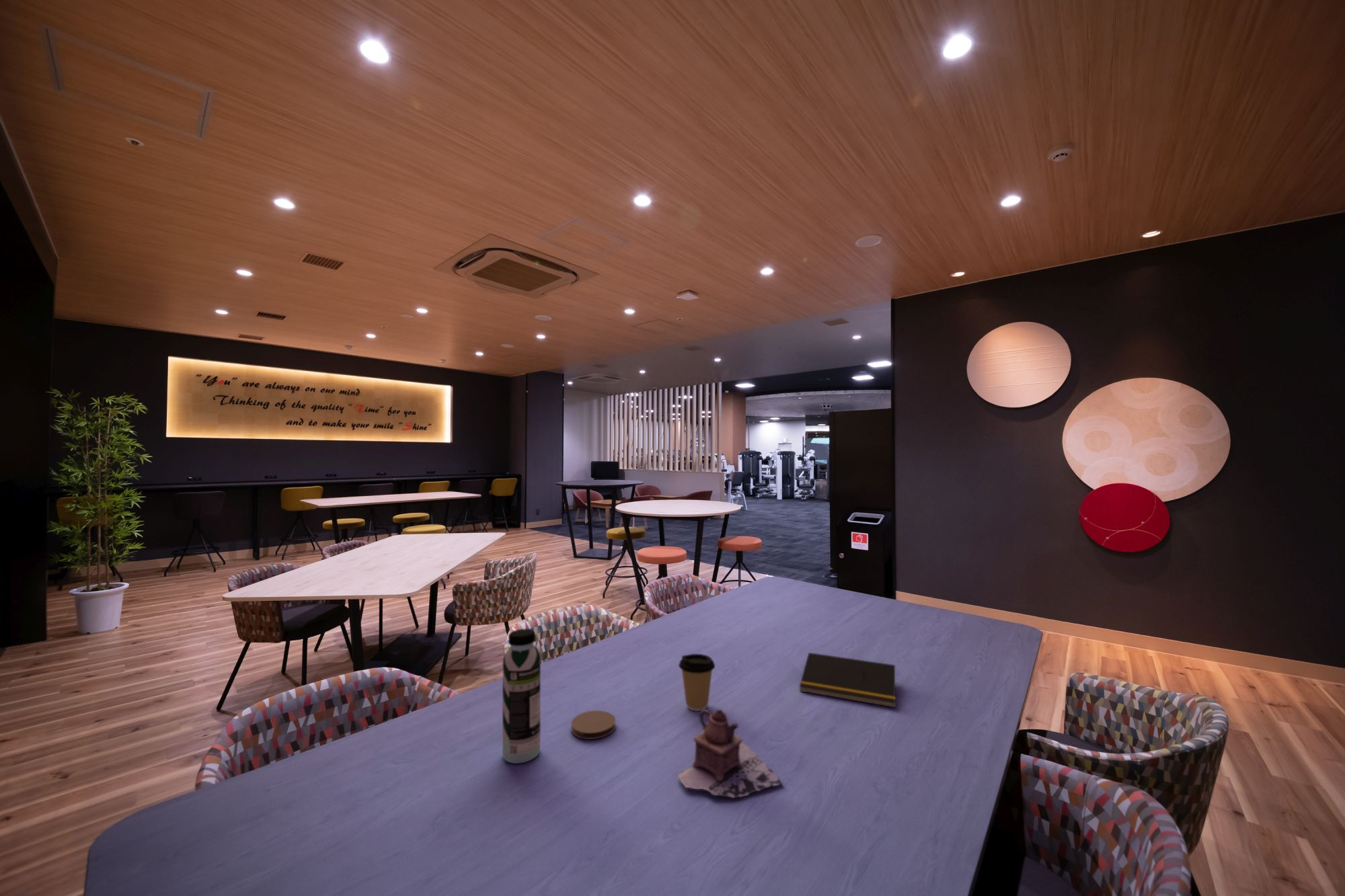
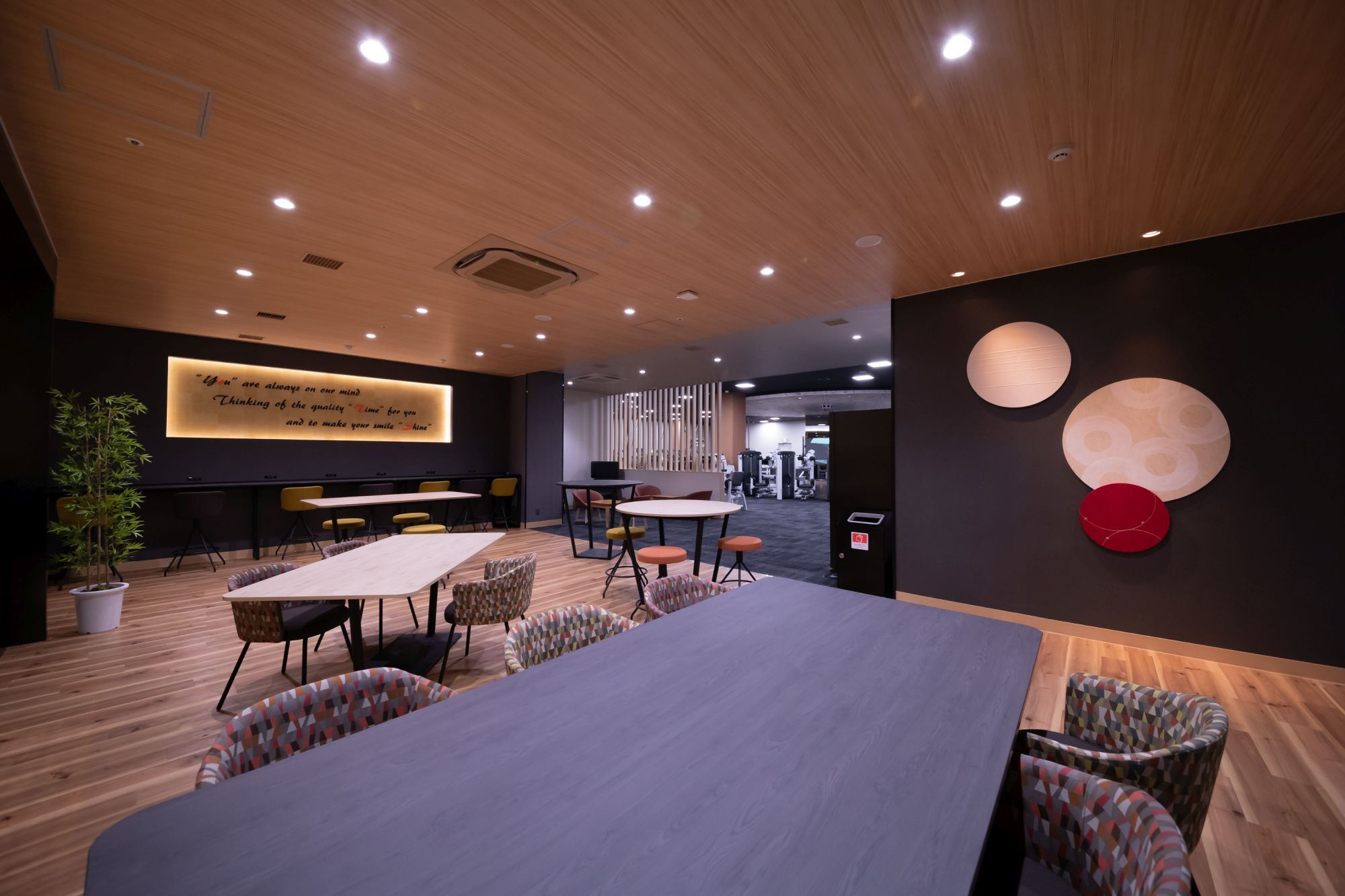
- coaster (593, 724)
- water bottle (521, 692)
- teapot (721, 741)
- notepad (848, 678)
- coffee cup (697, 682)
